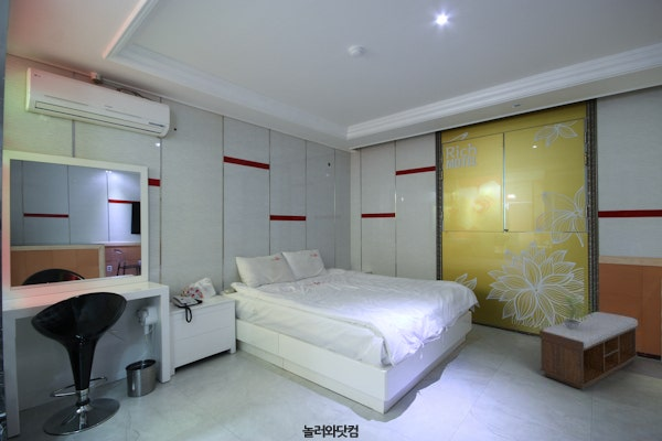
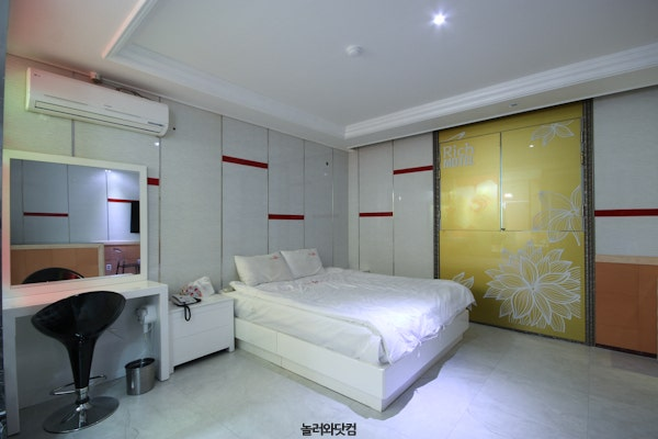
- potted plant (574, 310)
- bench (591, 345)
